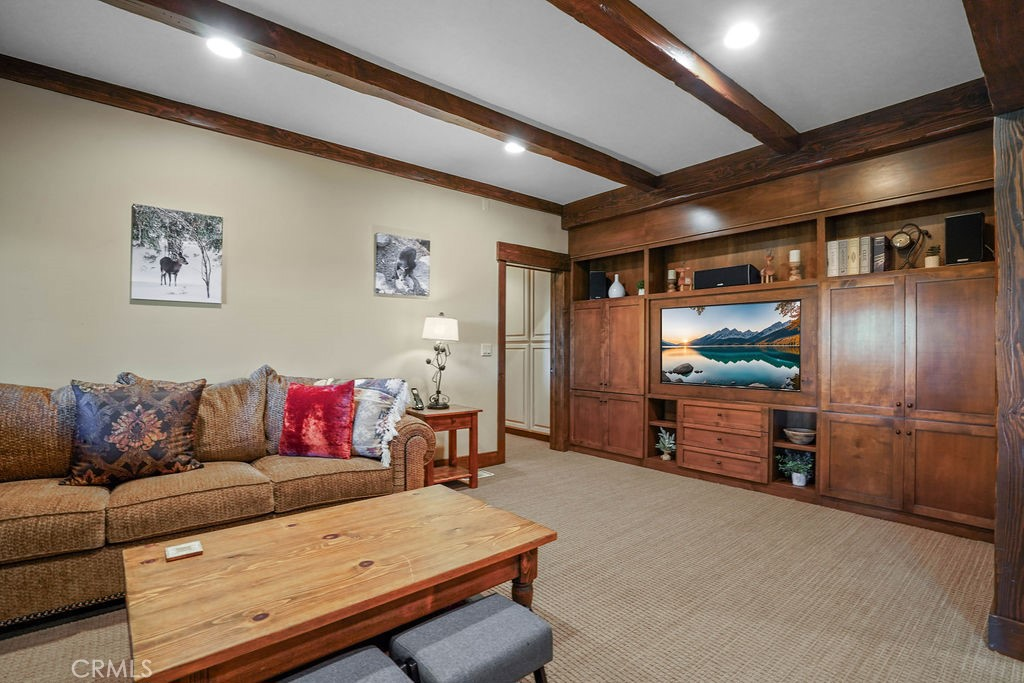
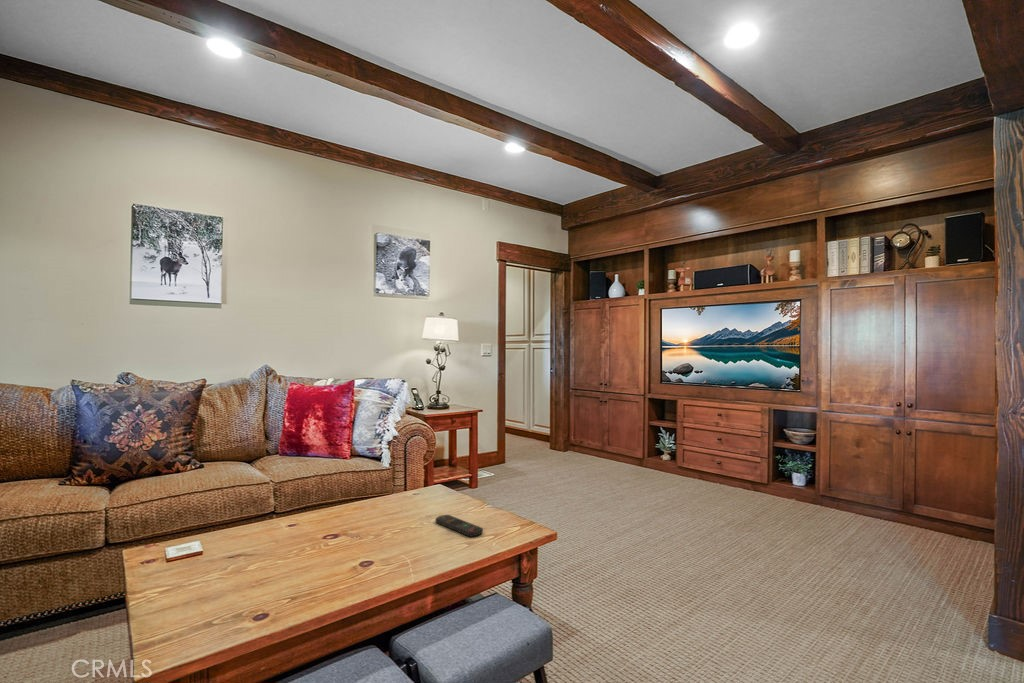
+ remote control (458, 524)
